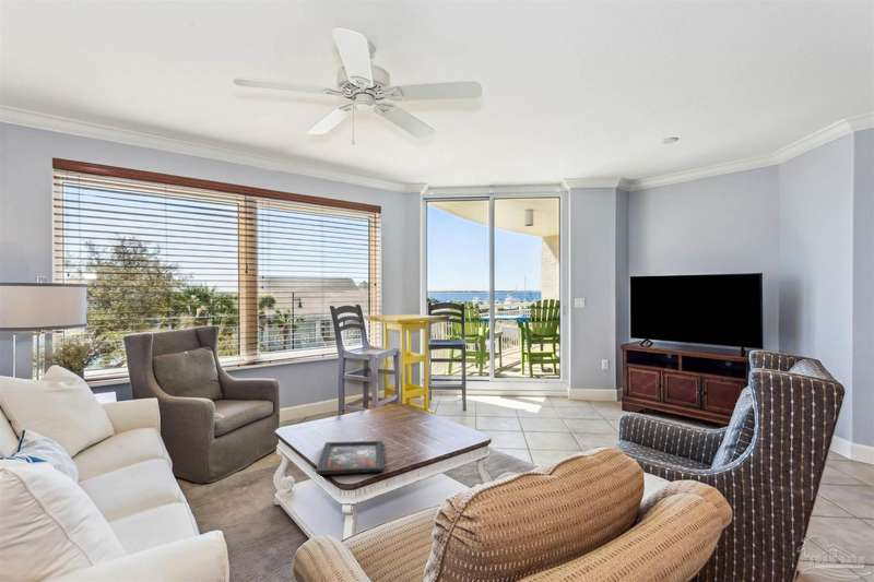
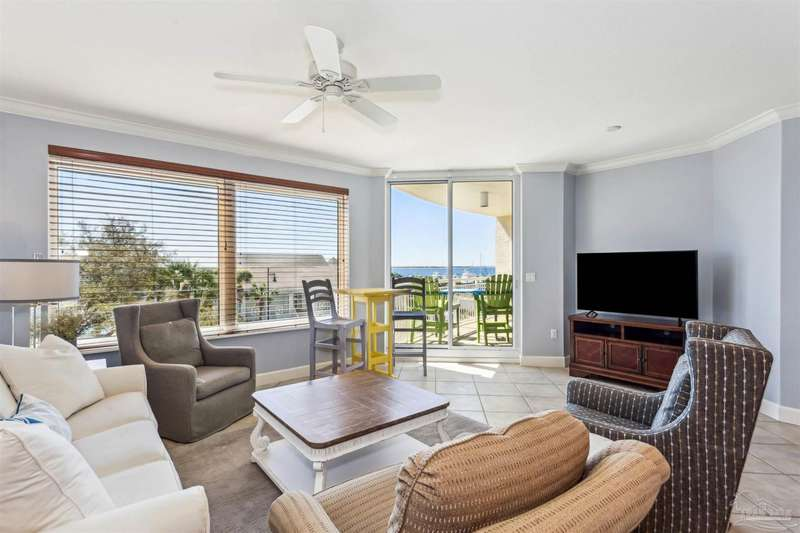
- decorative tray (352, 455)
